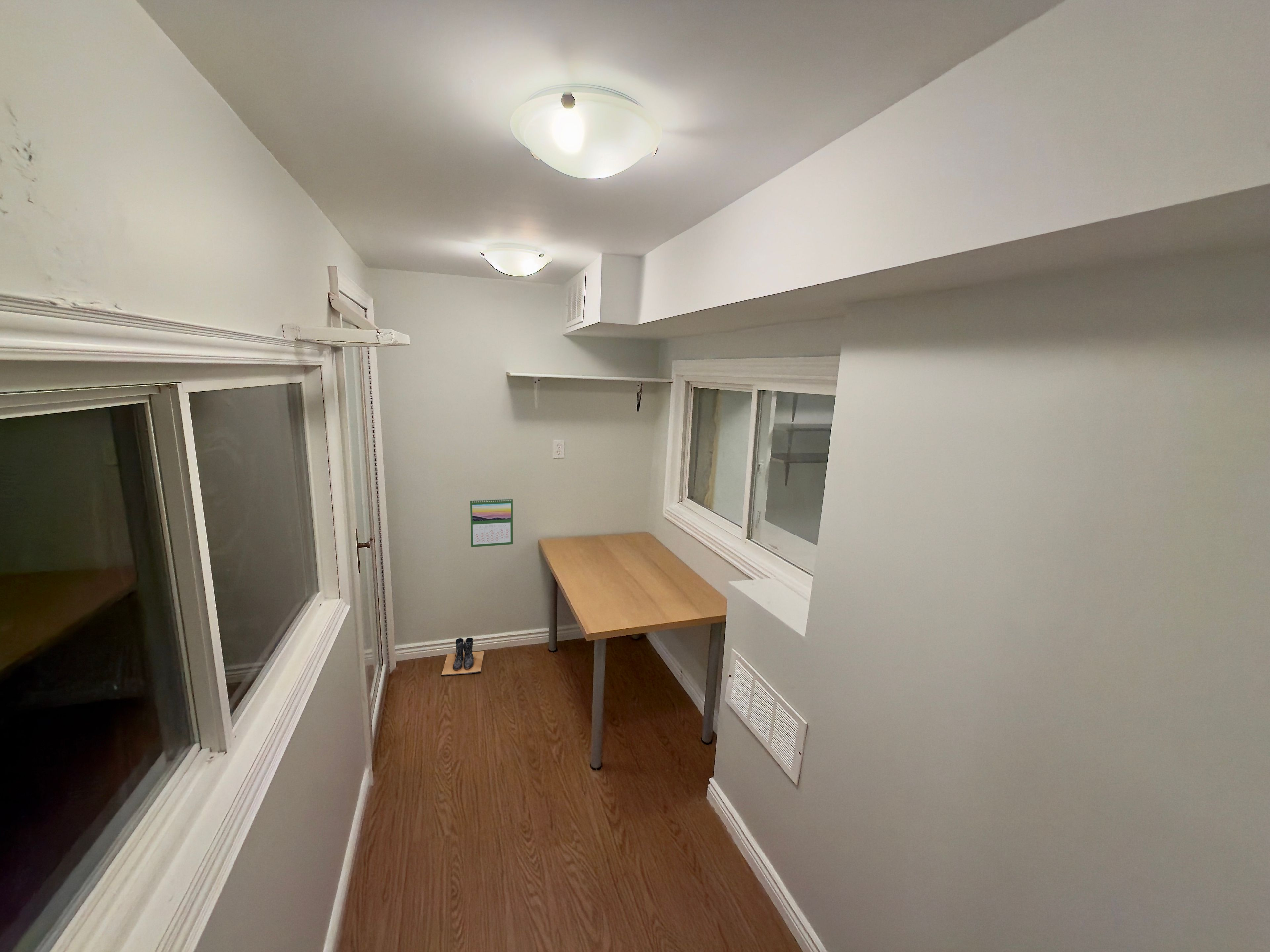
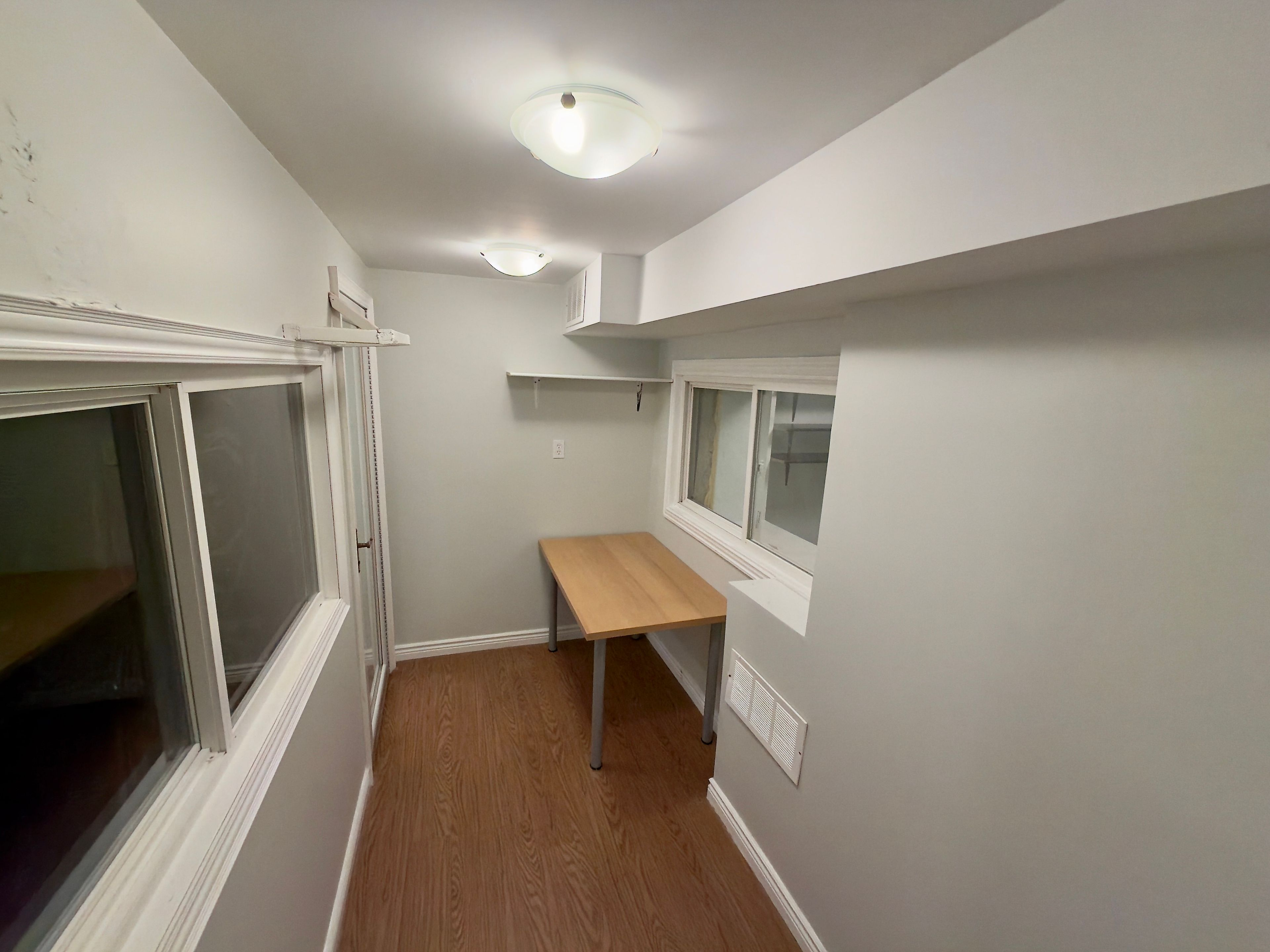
- calendar (492, 522)
- boots (463, 653)
